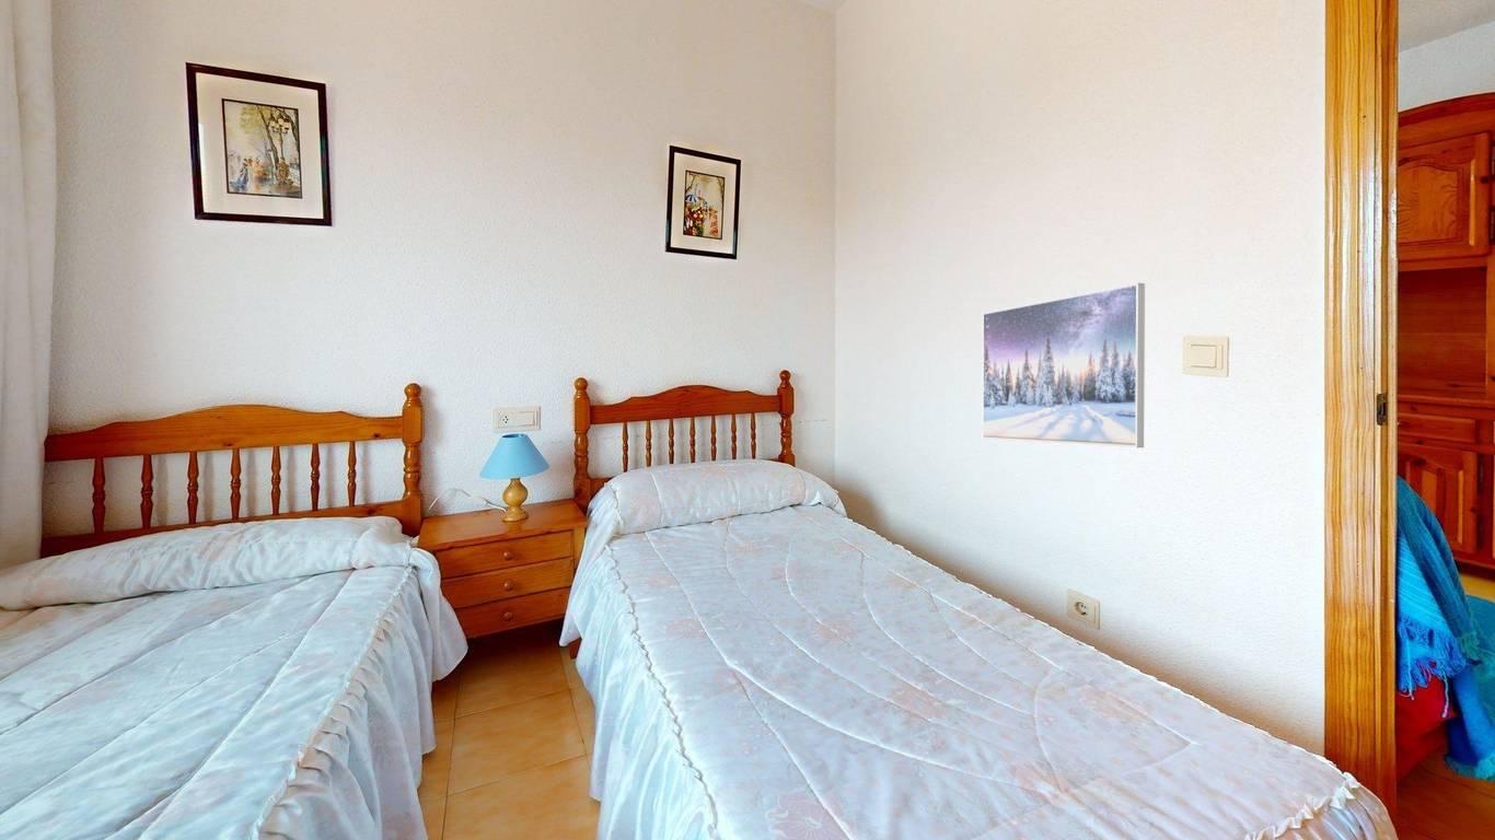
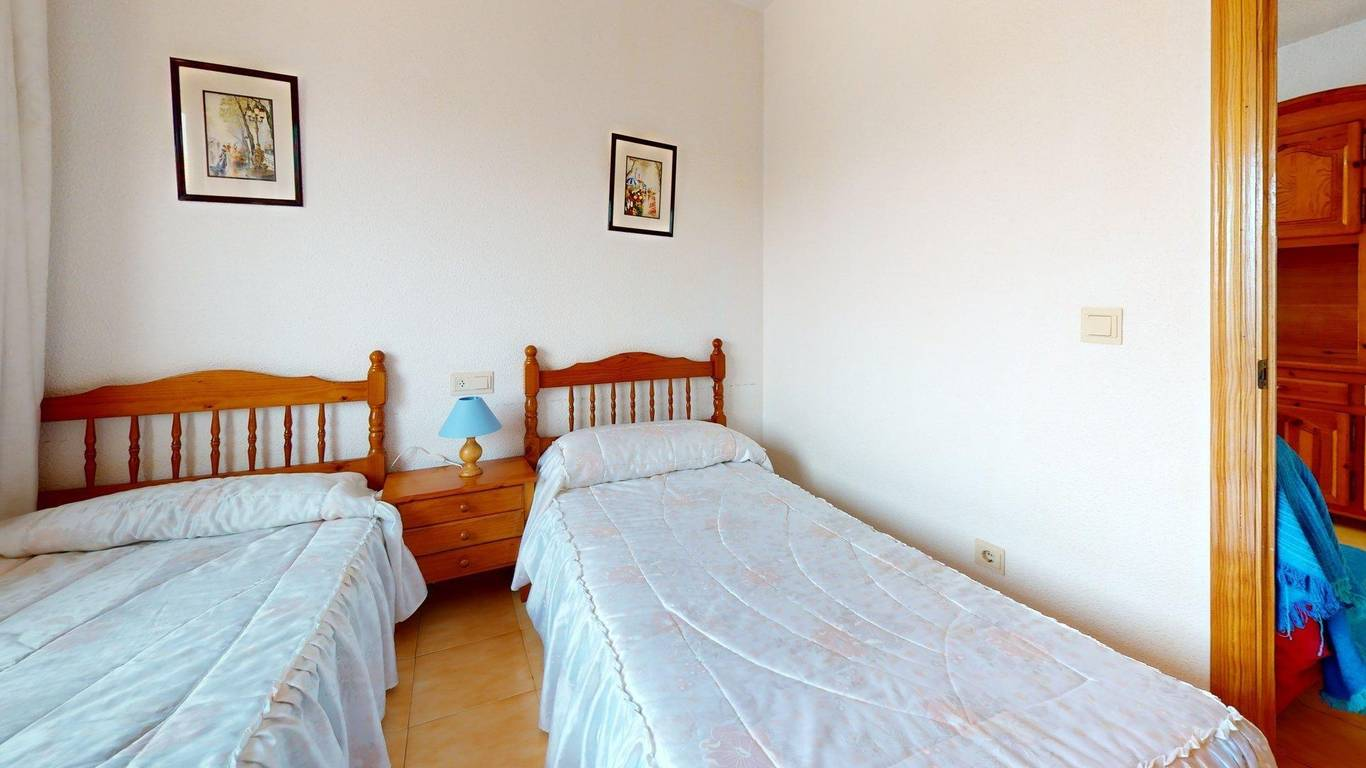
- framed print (1053, 371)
